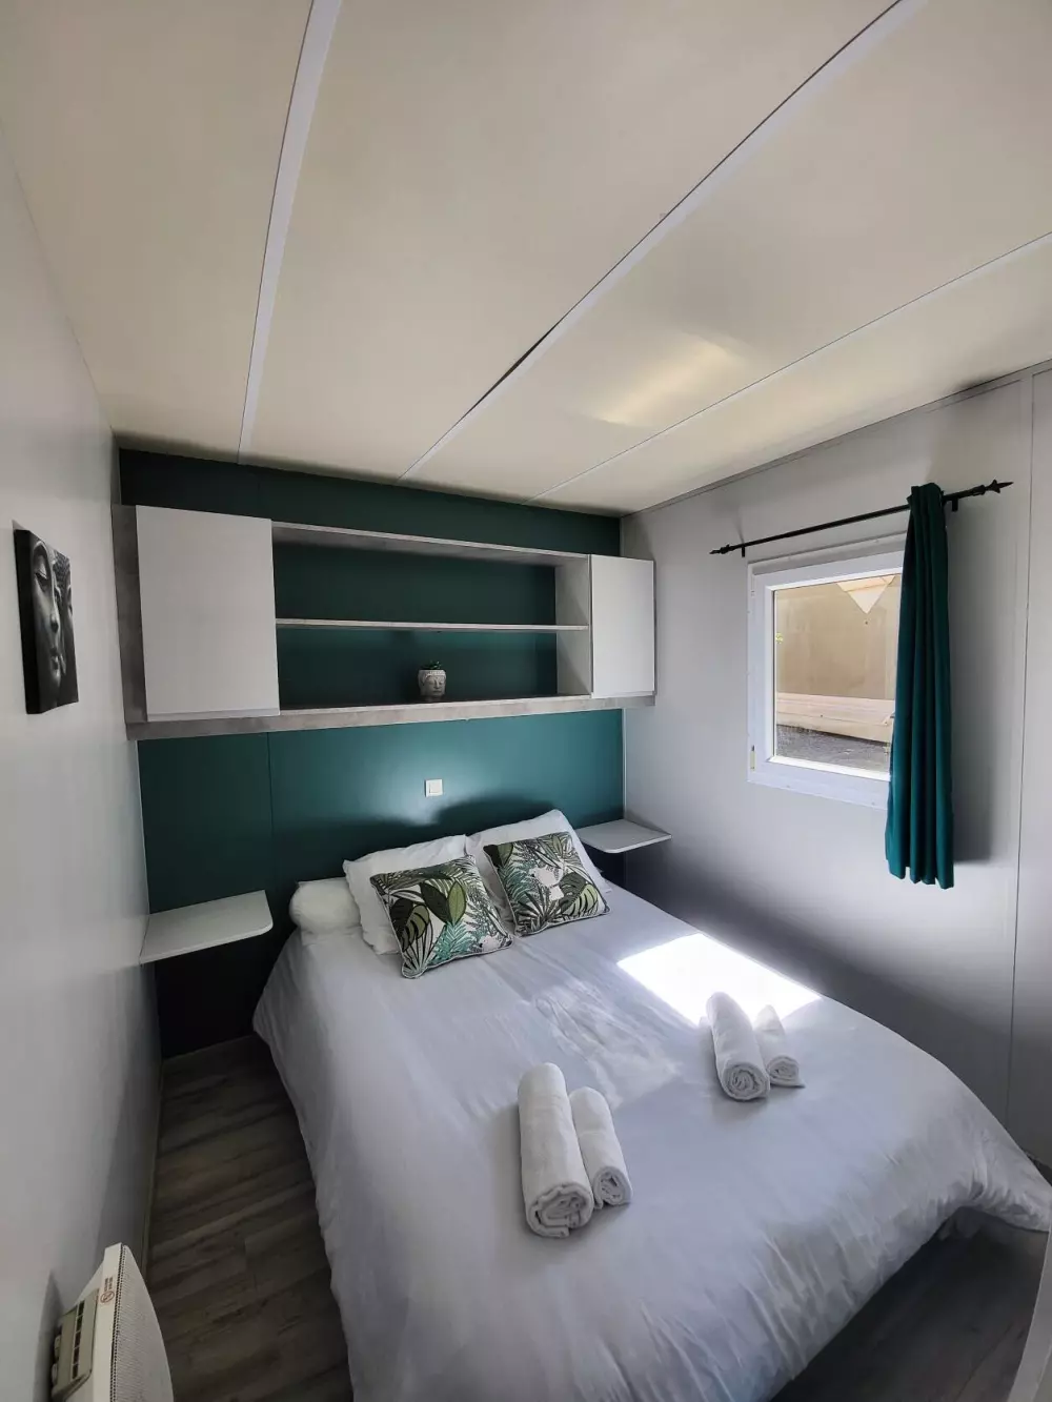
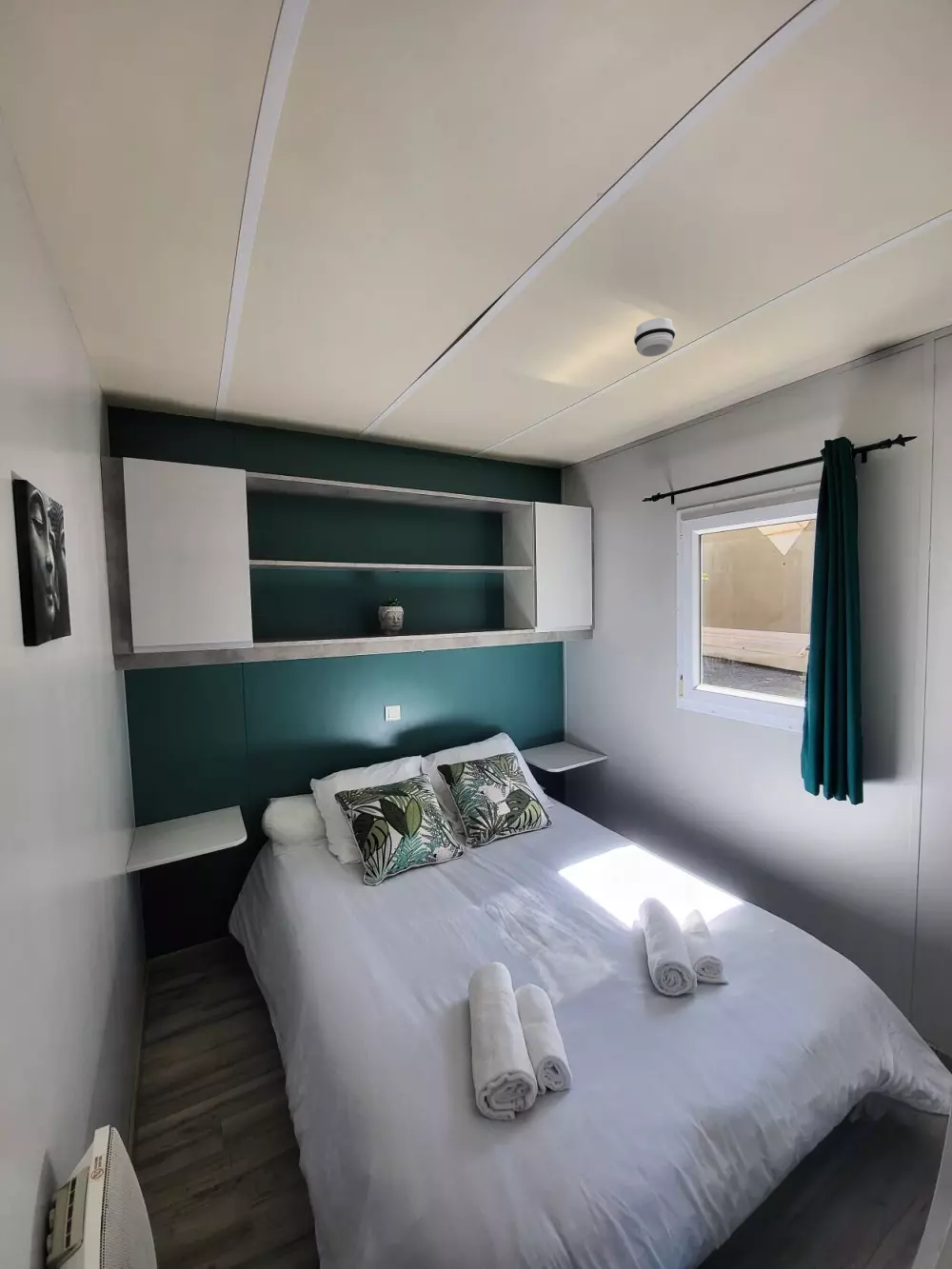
+ smoke detector (654, 338)
